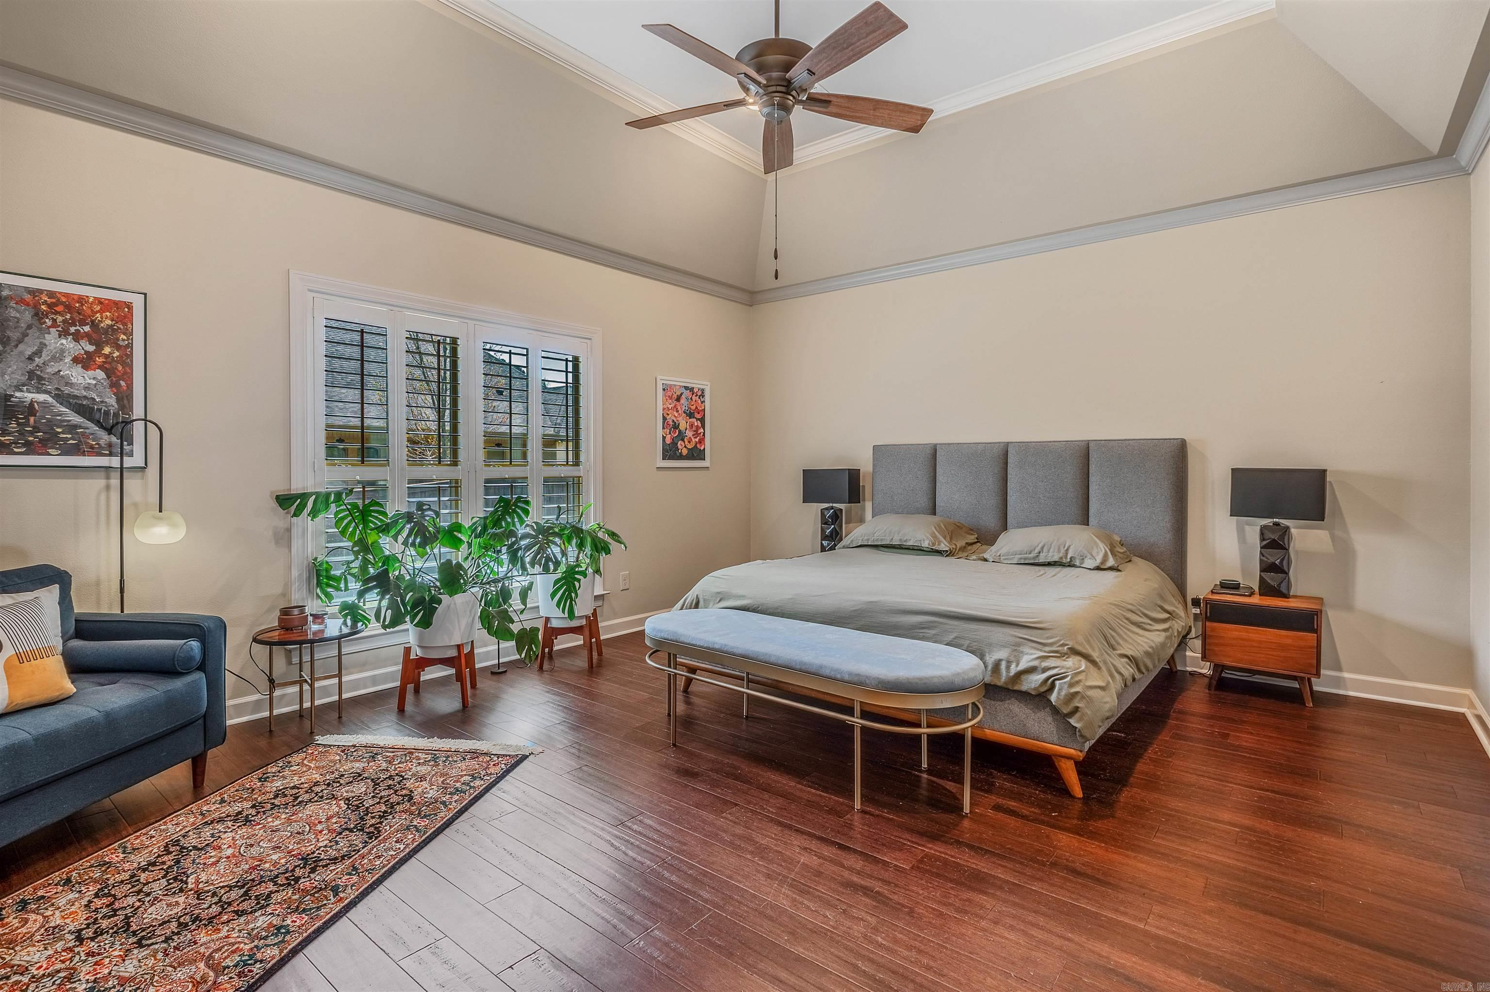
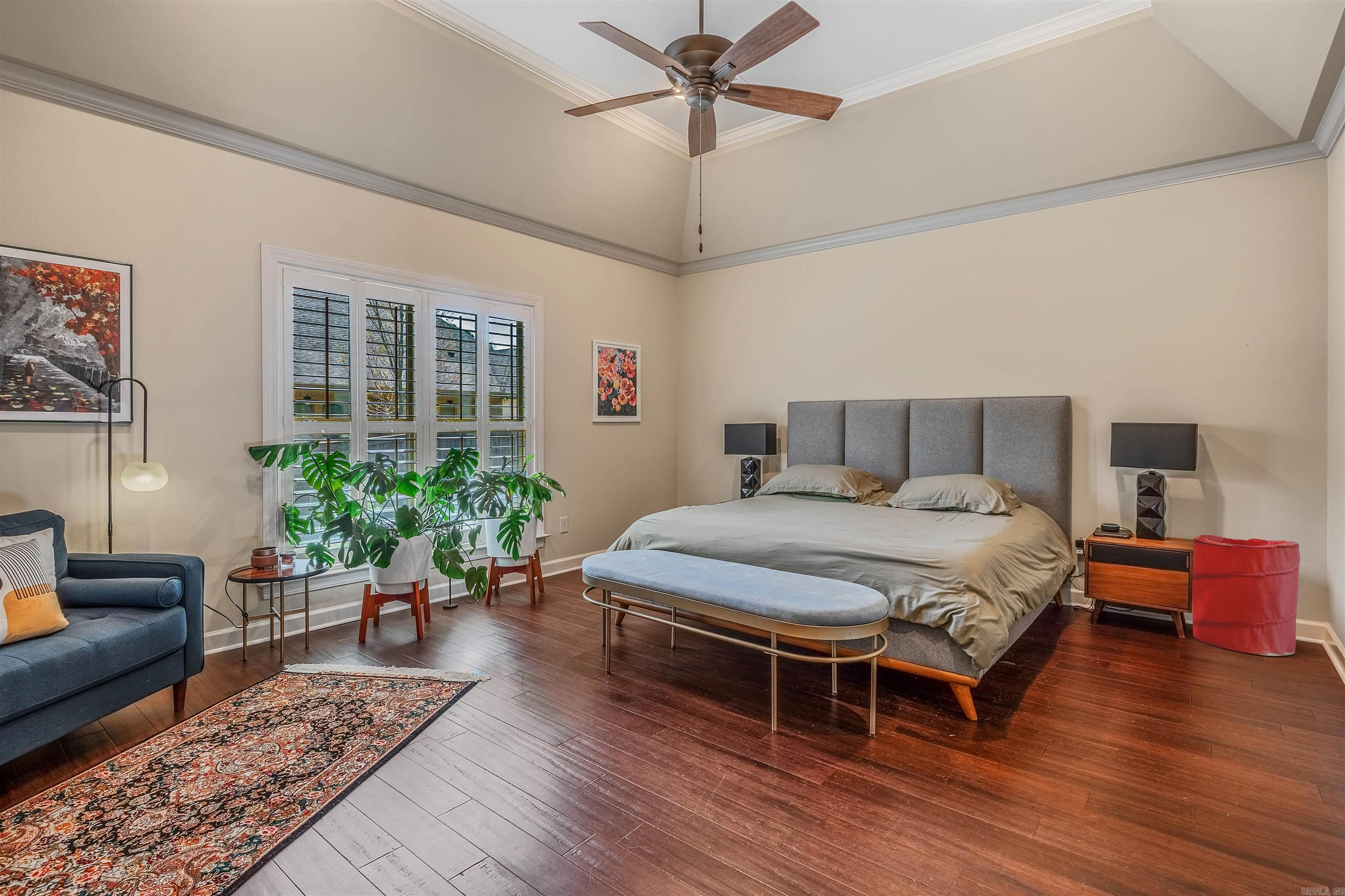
+ laundry hamper (1243, 590)
